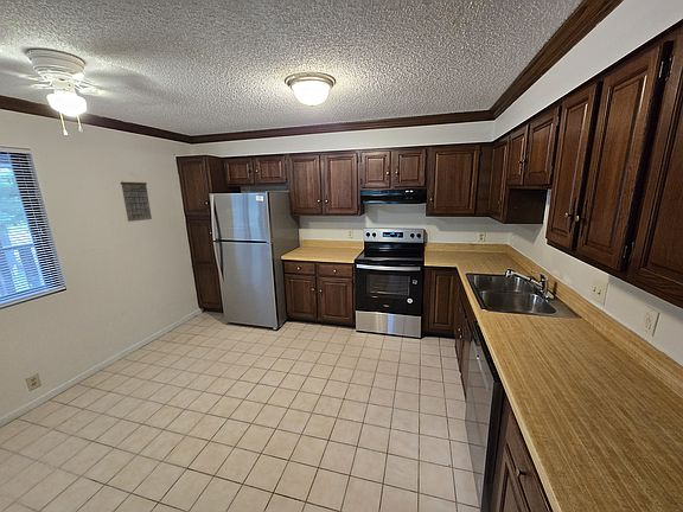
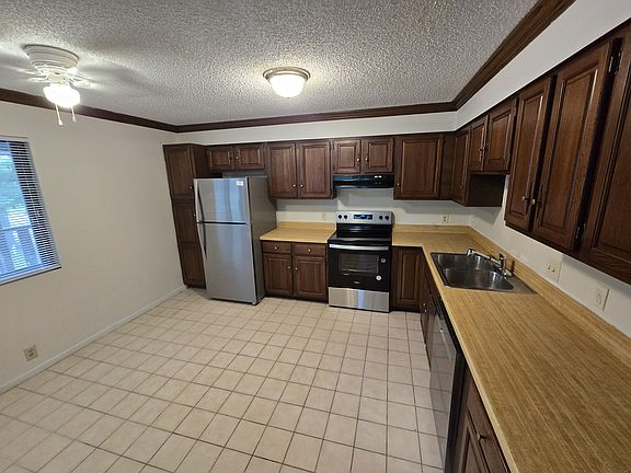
- calendar (136, 197)
